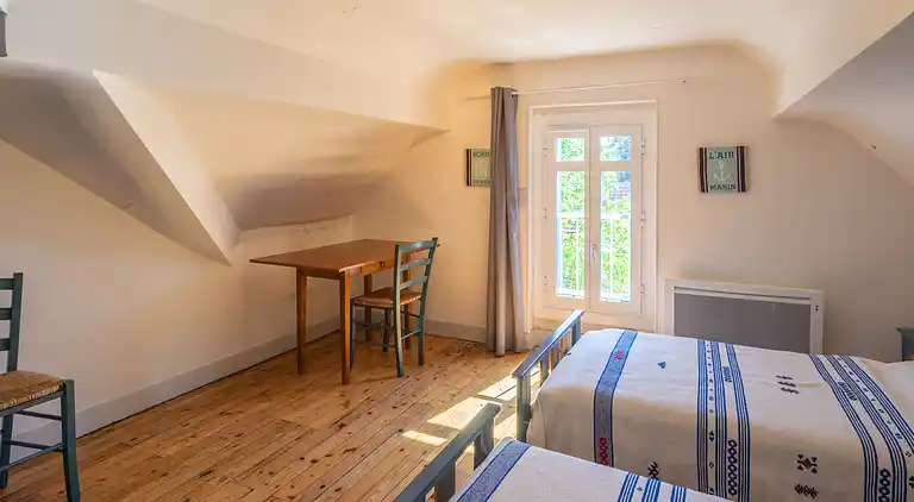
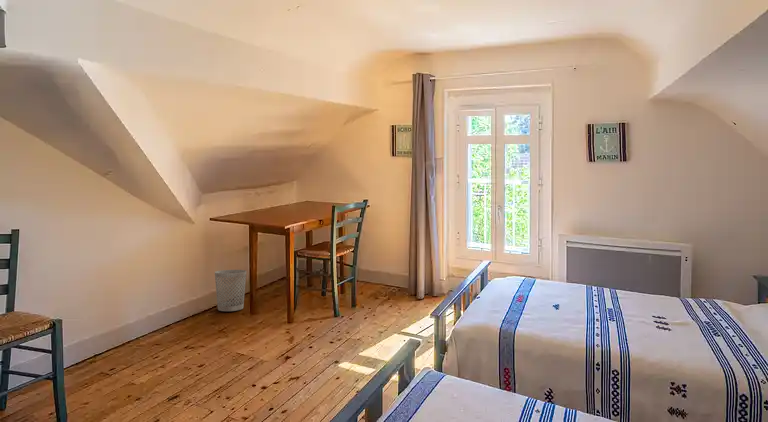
+ wastebasket (230, 290)
